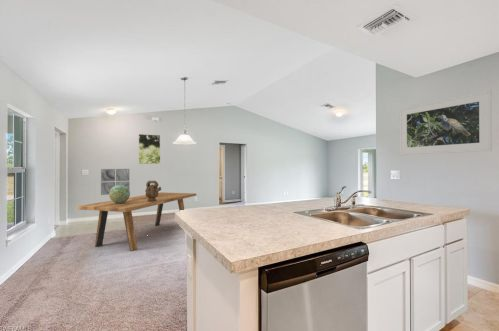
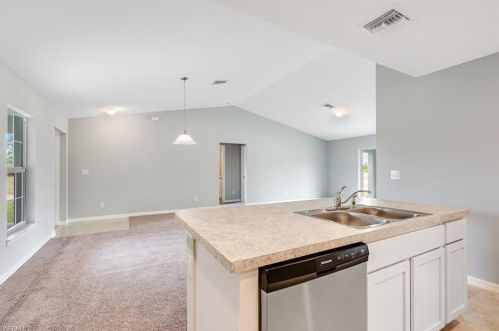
- dining table (156, 217)
- wall art (116, 182)
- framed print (439, 127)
- decorative globe (119, 193)
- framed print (149, 149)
- decorative urn (153, 190)
